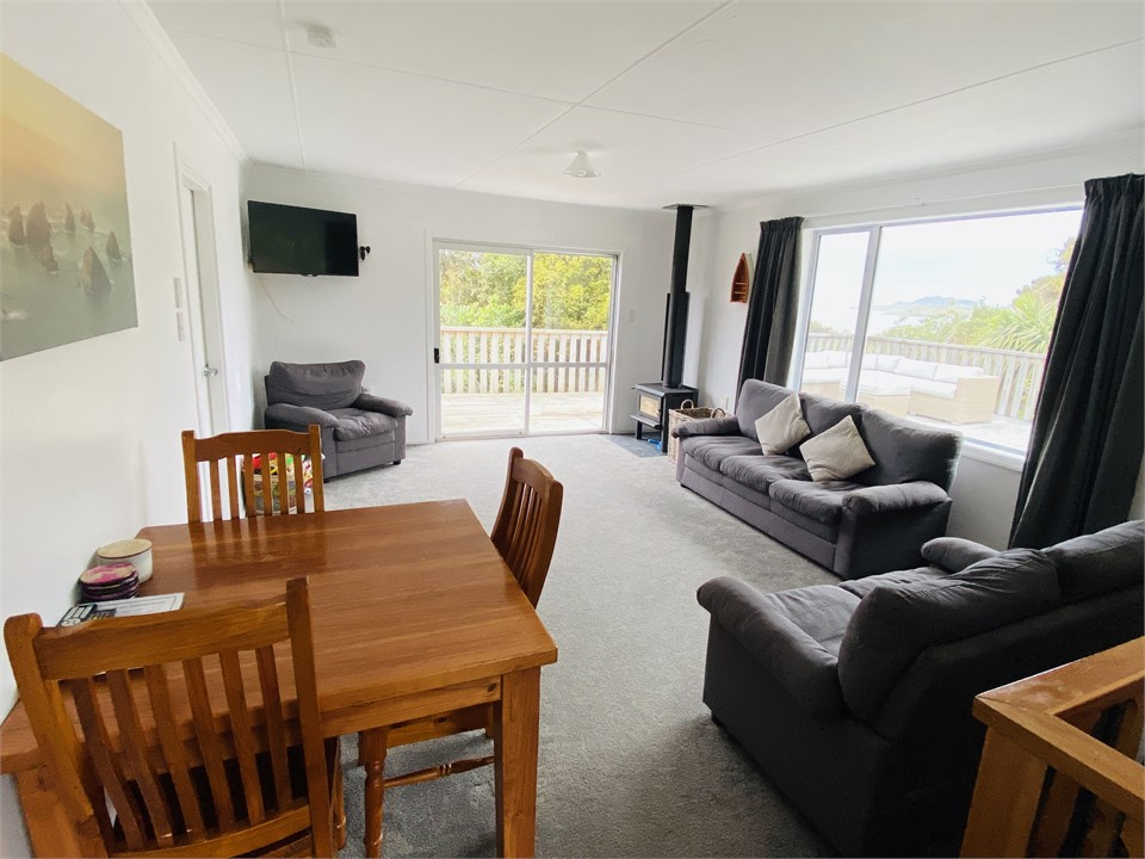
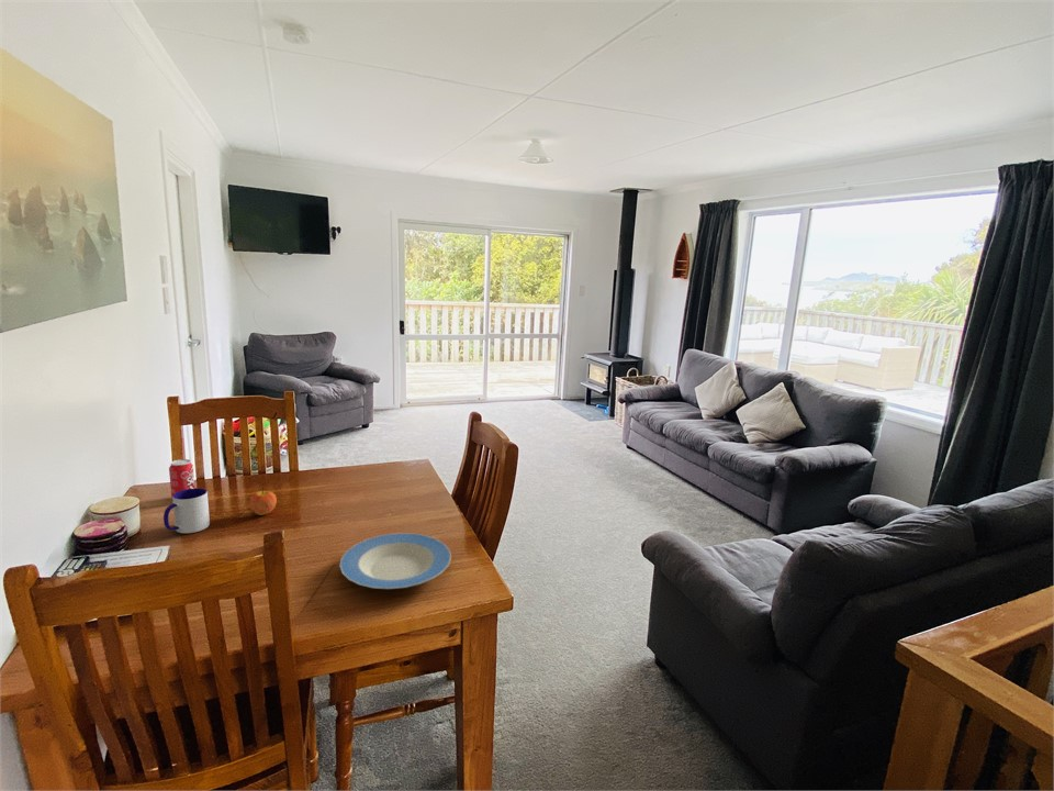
+ apple (262, 500)
+ plate (396, 564)
+ beverage can (182, 480)
+ mug (186, 512)
